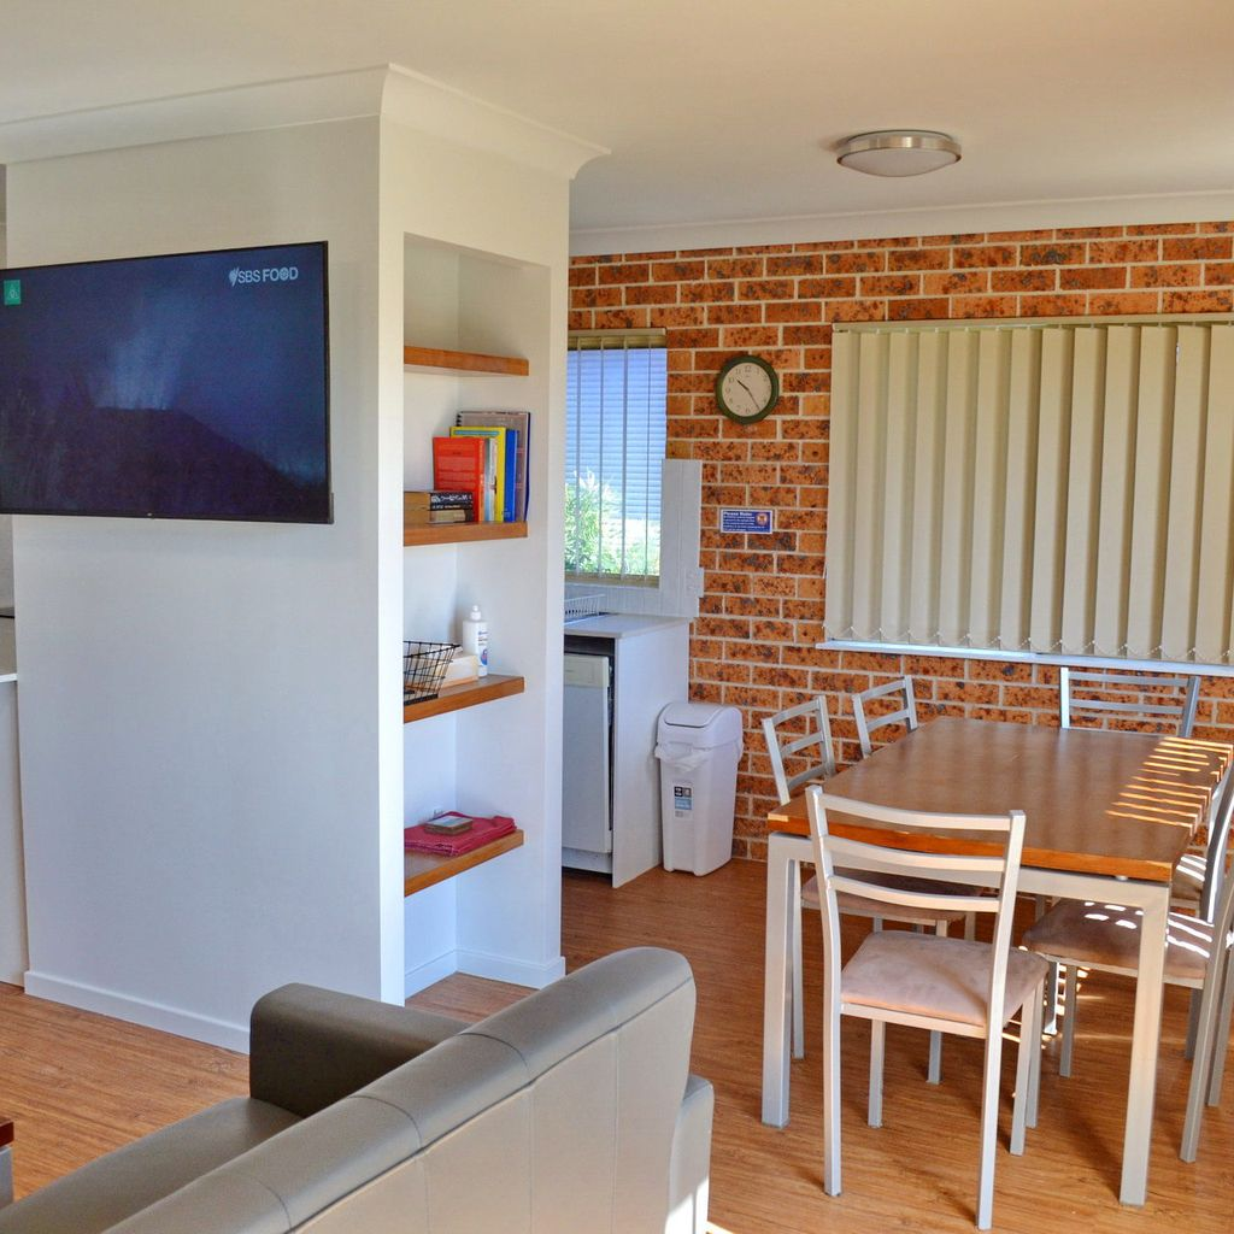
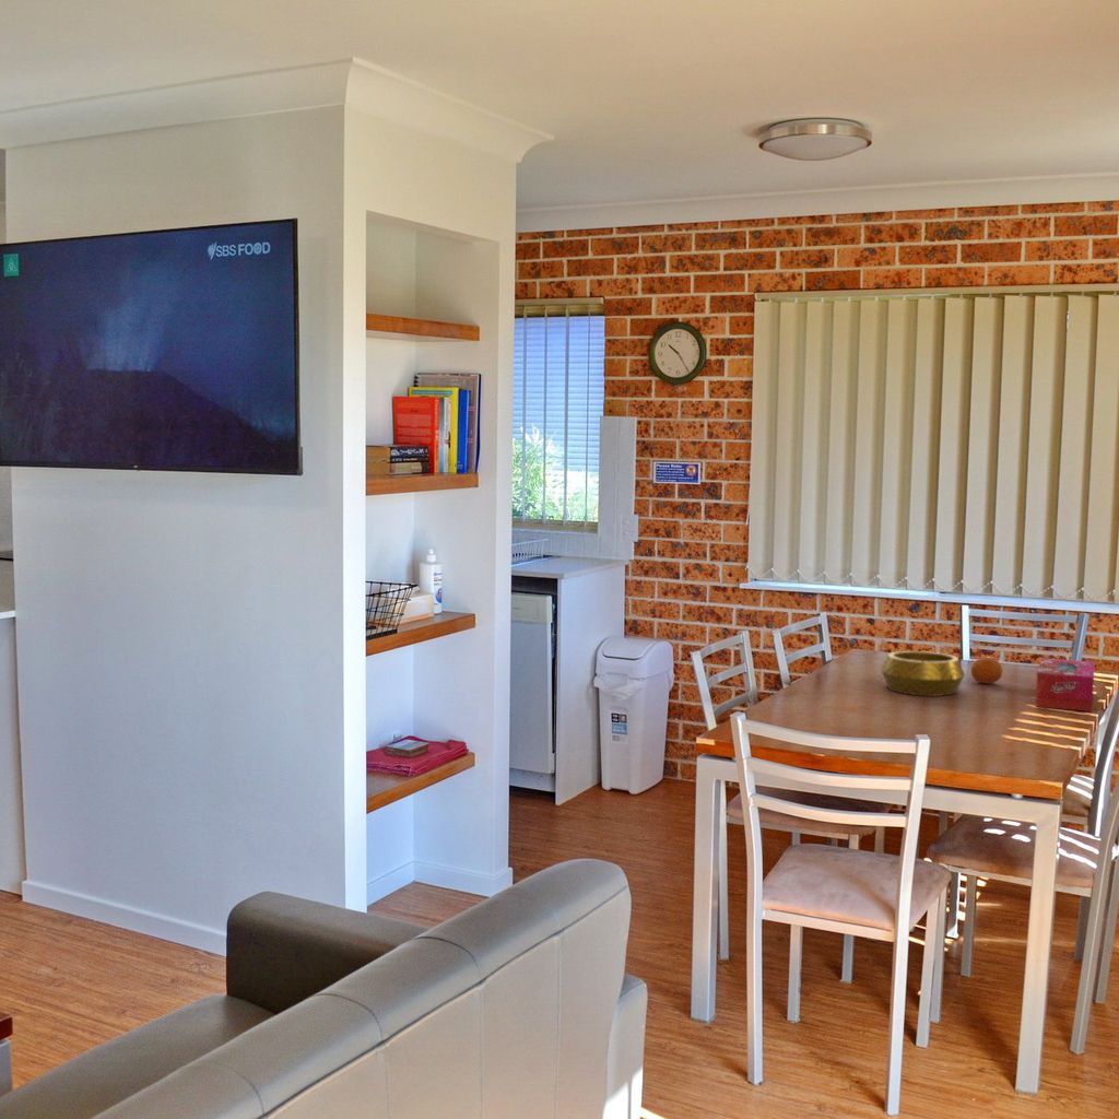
+ tissue box (1065, 683)
+ fruit (987, 670)
+ decorative bowl (922, 672)
